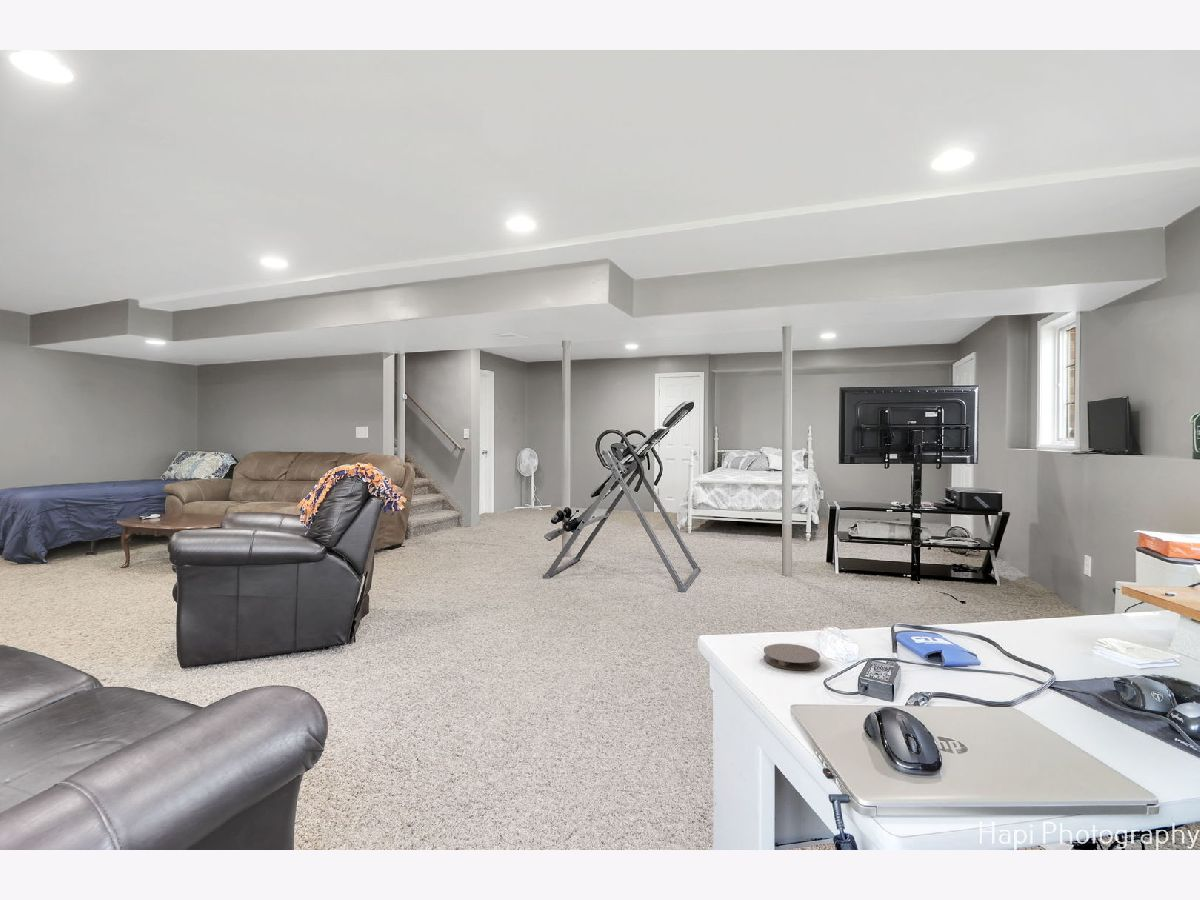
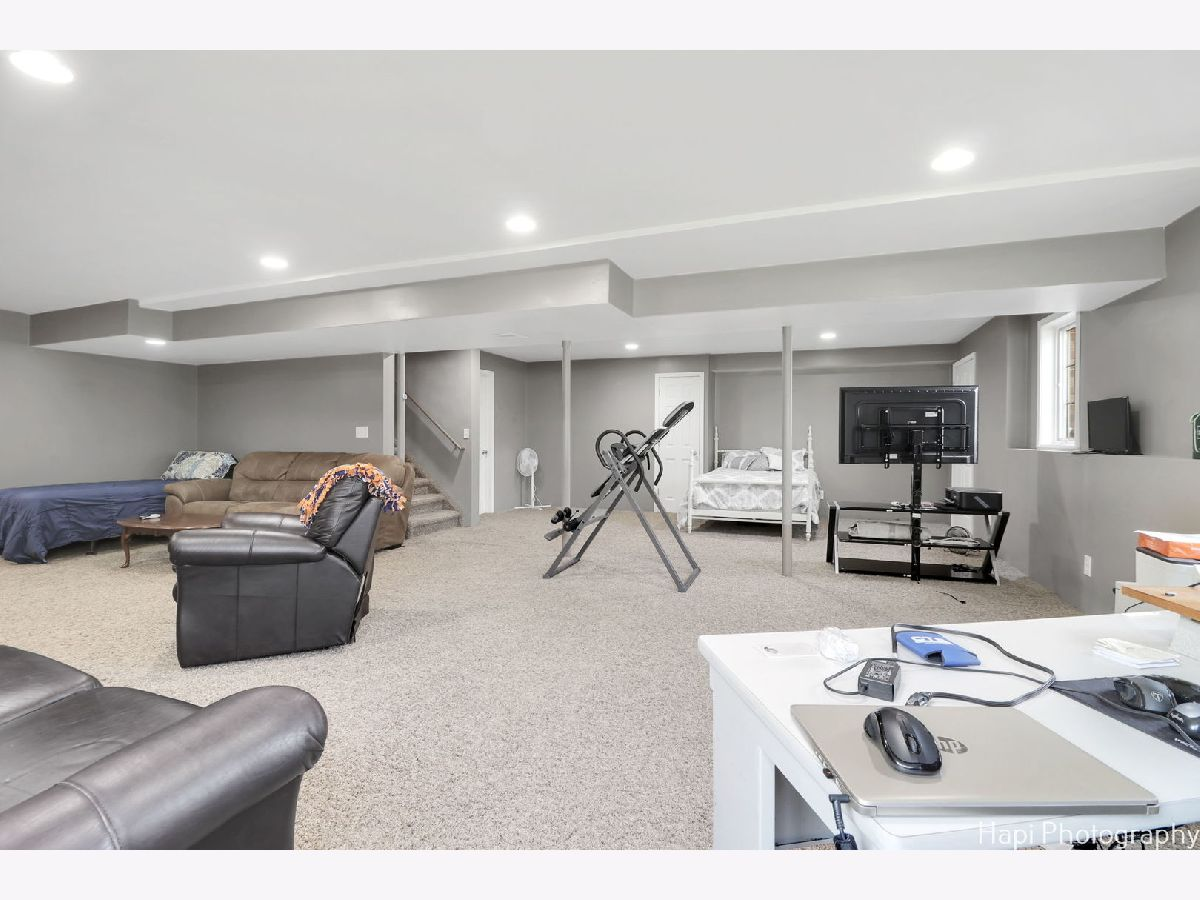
- coaster (791, 656)
